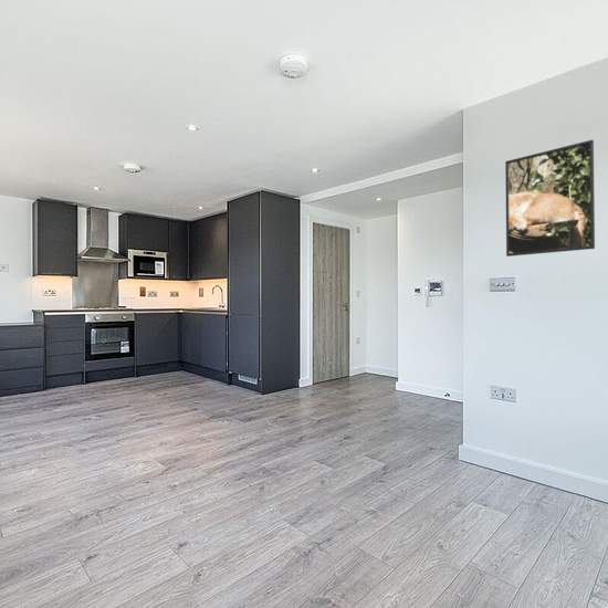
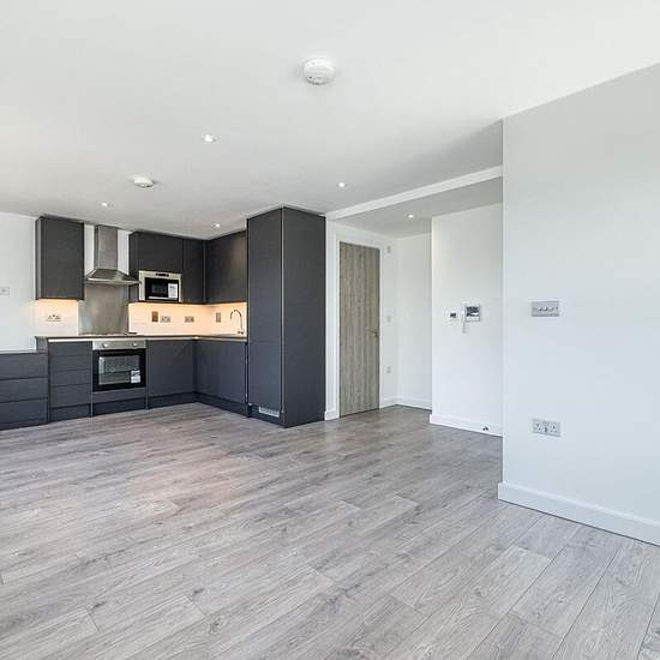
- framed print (546, 201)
